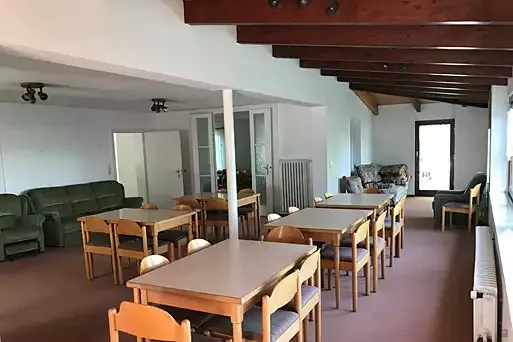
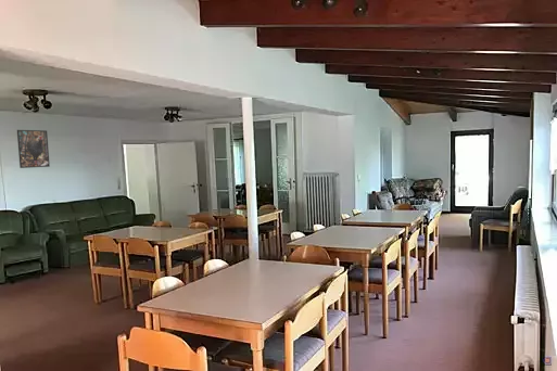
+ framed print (34, 149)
